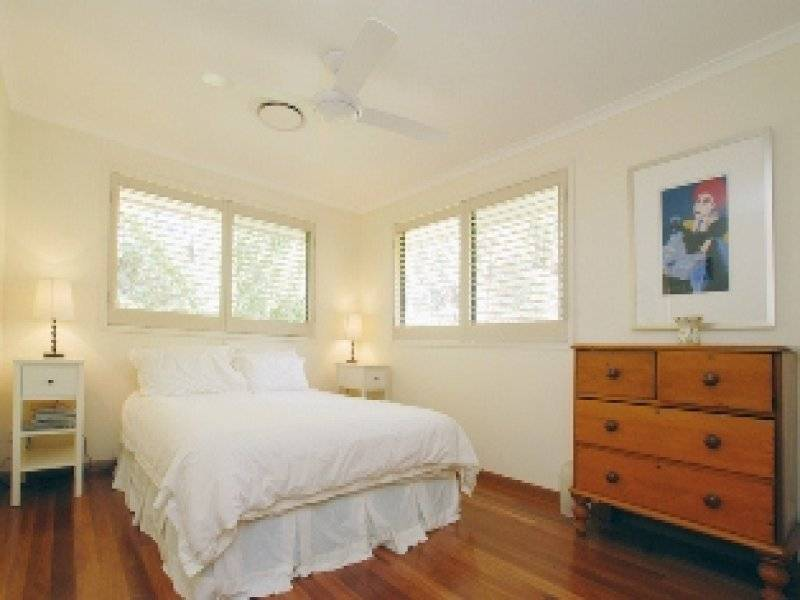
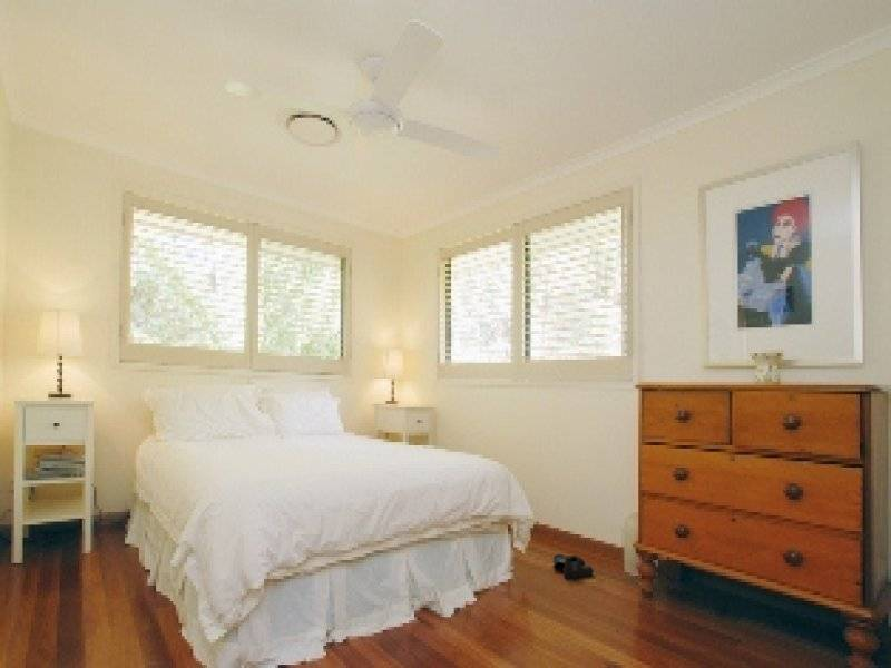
+ boots (569, 560)
